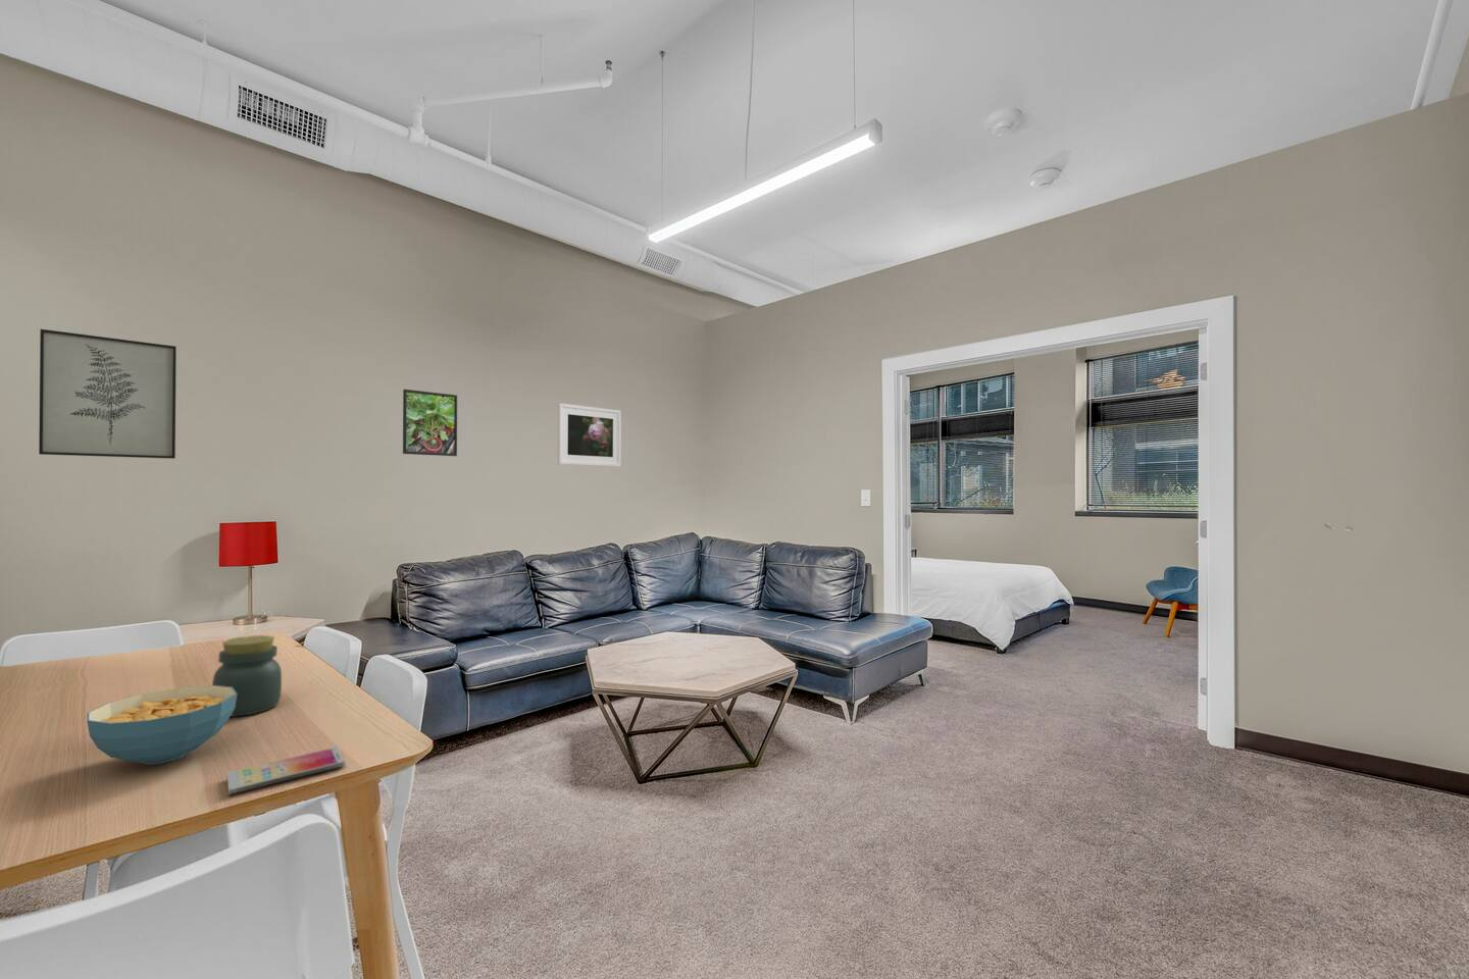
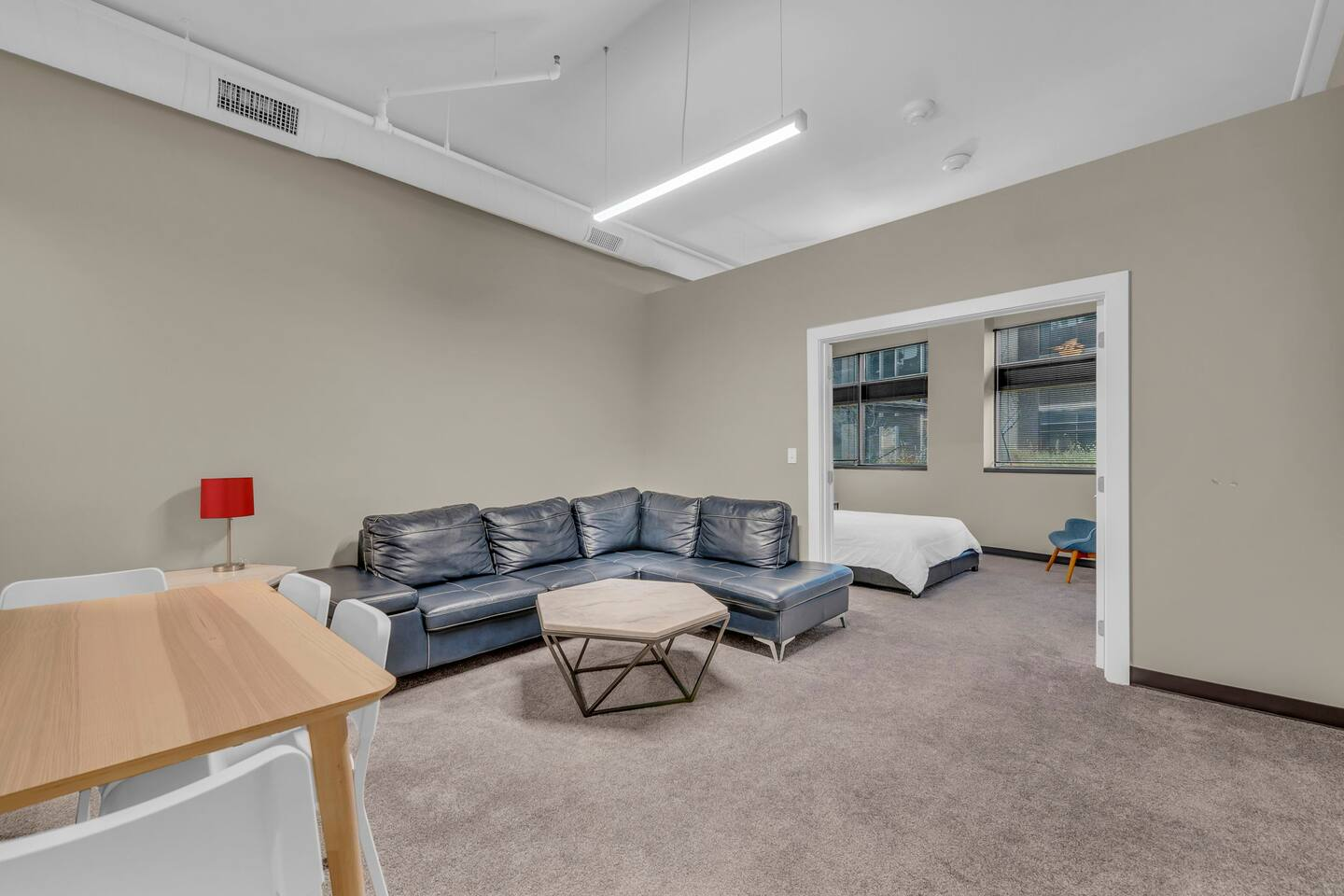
- jar (247, 674)
- wall art (111, 397)
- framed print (431, 423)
- cereal bowl (164, 729)
- smartphone (286, 769)
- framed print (590, 436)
